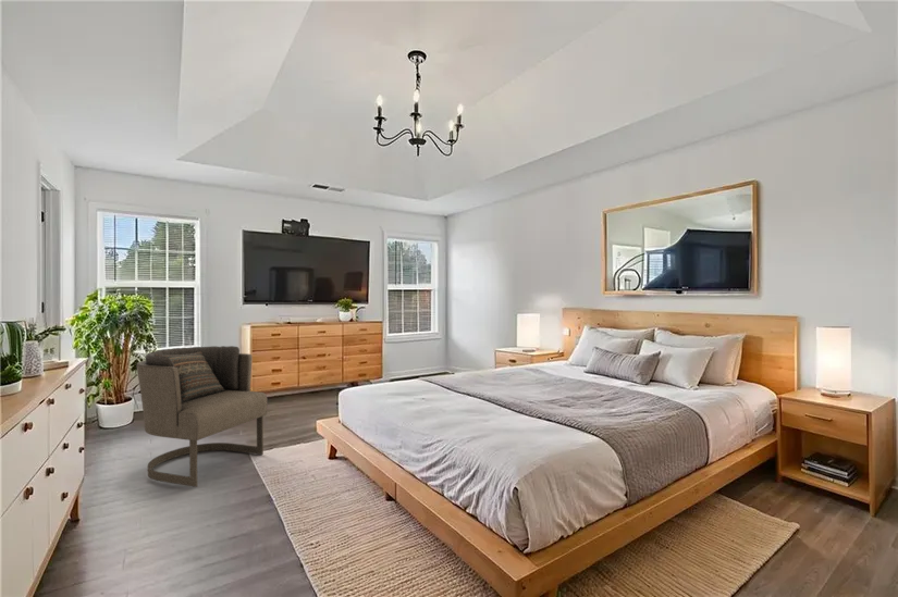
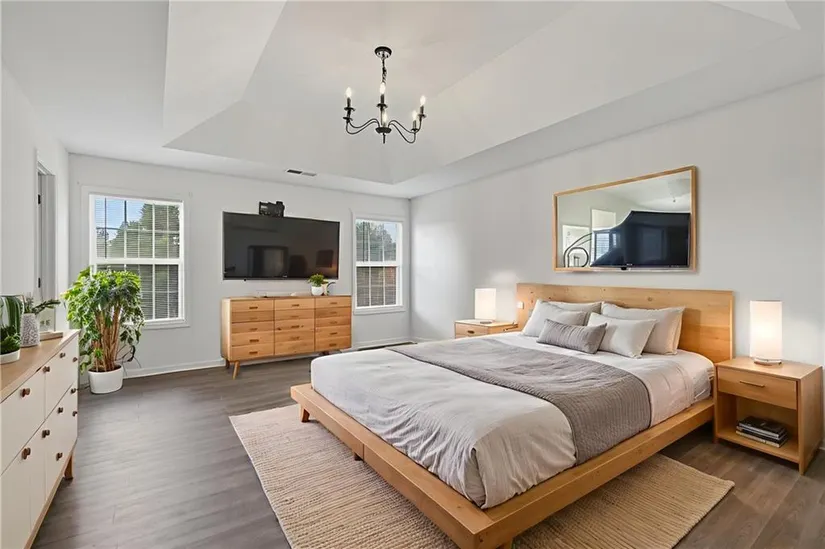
- armchair (197, 407)
